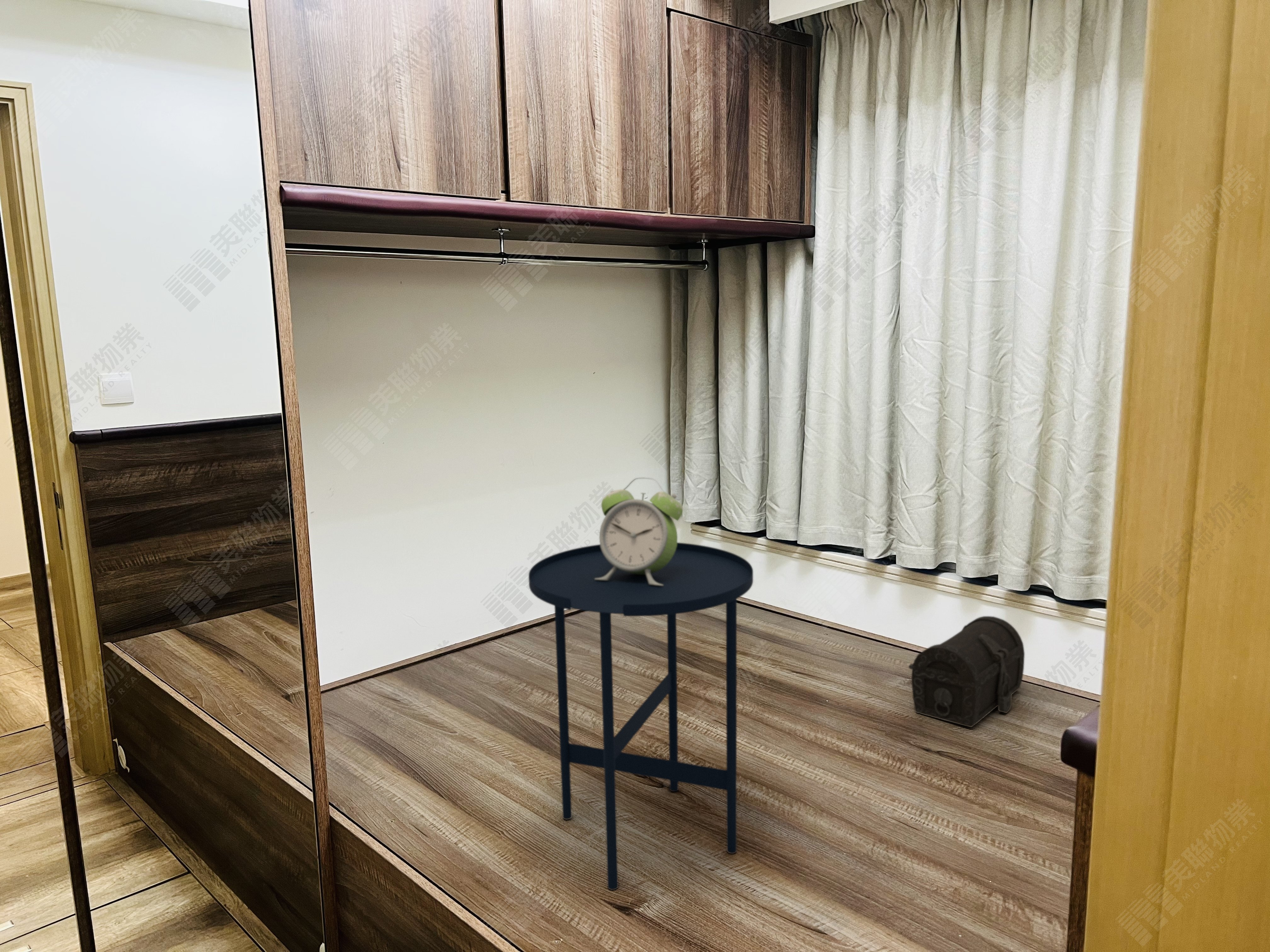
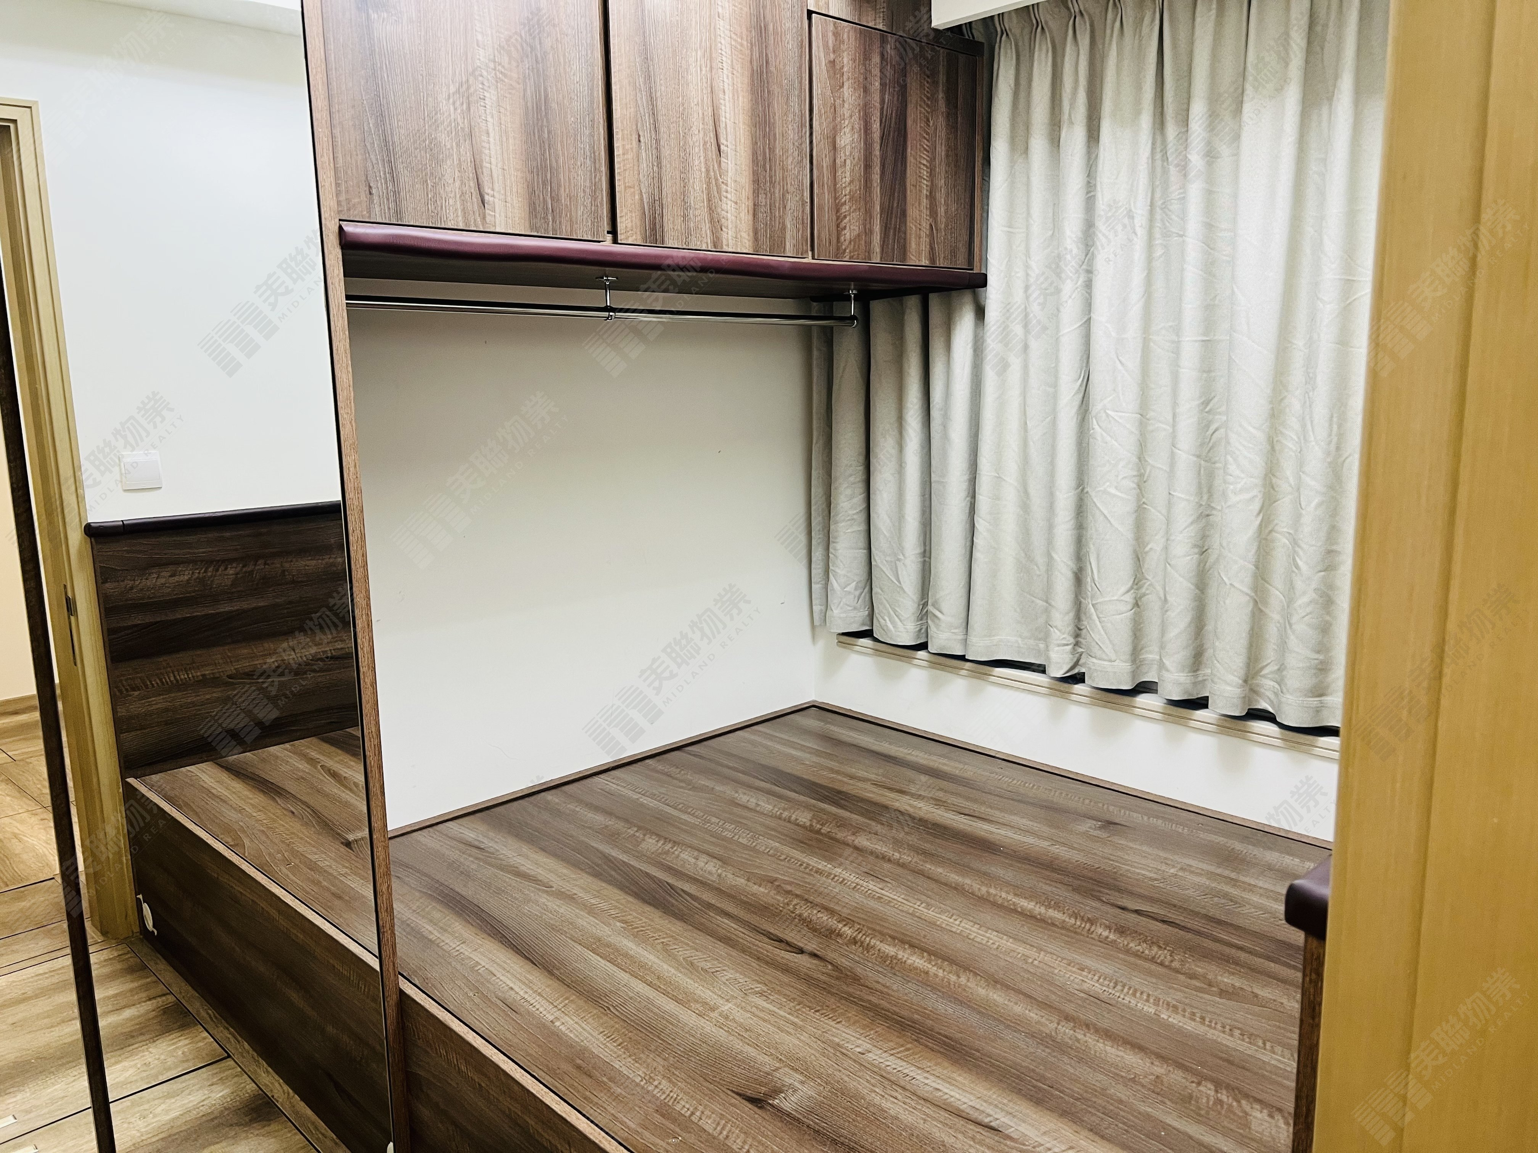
- treasure chest (972, 667)
- side table (644, 705)
- alarm clock (638, 528)
